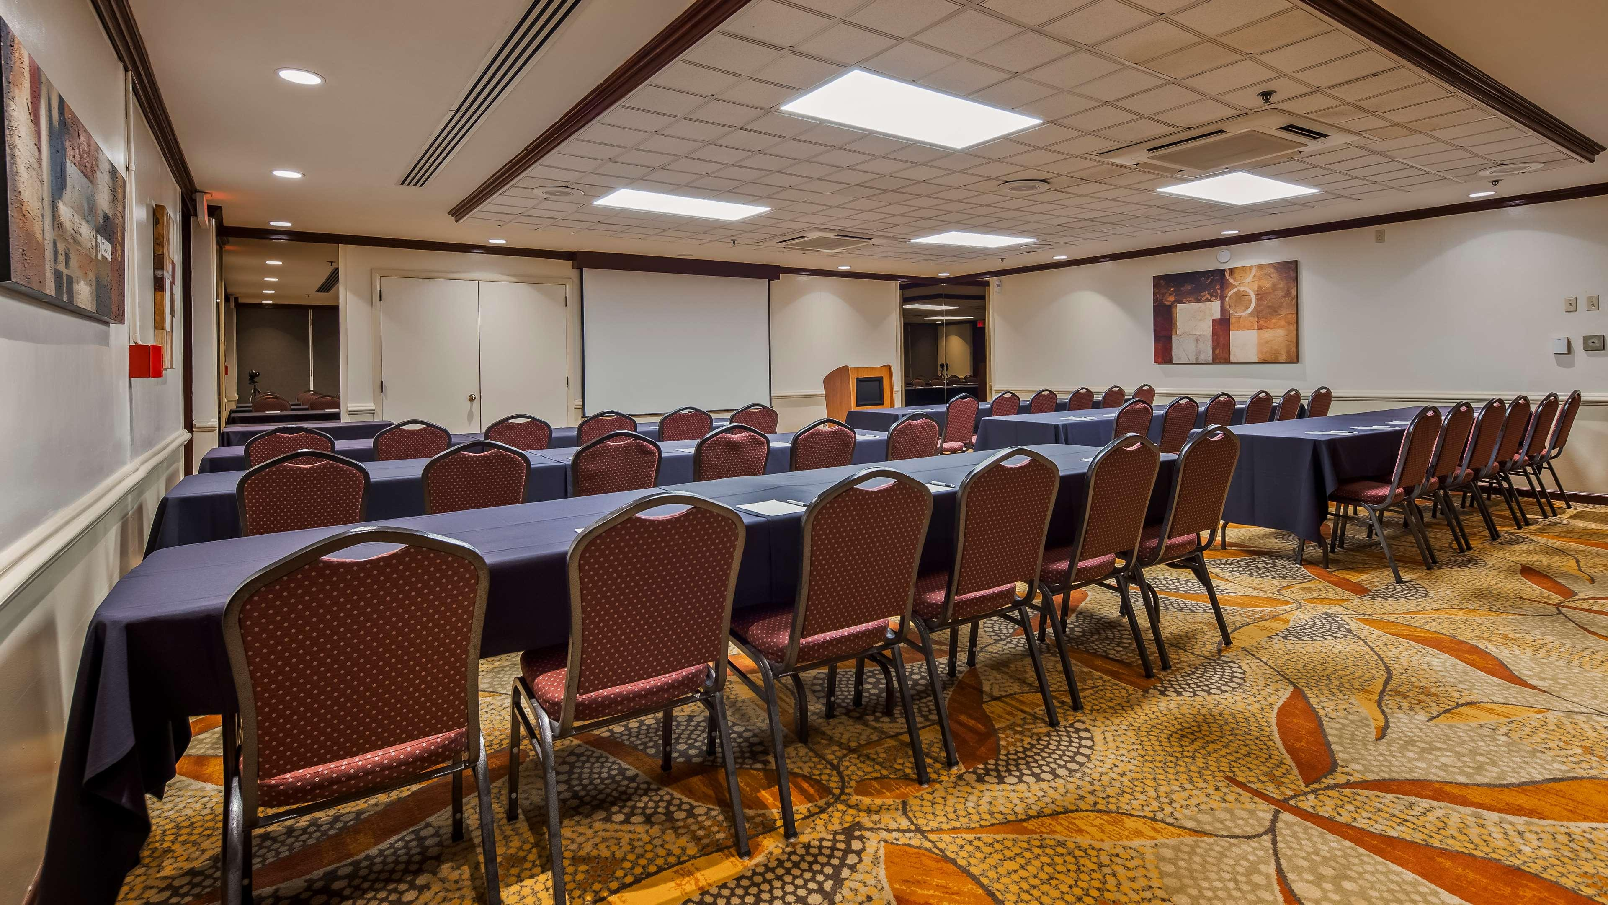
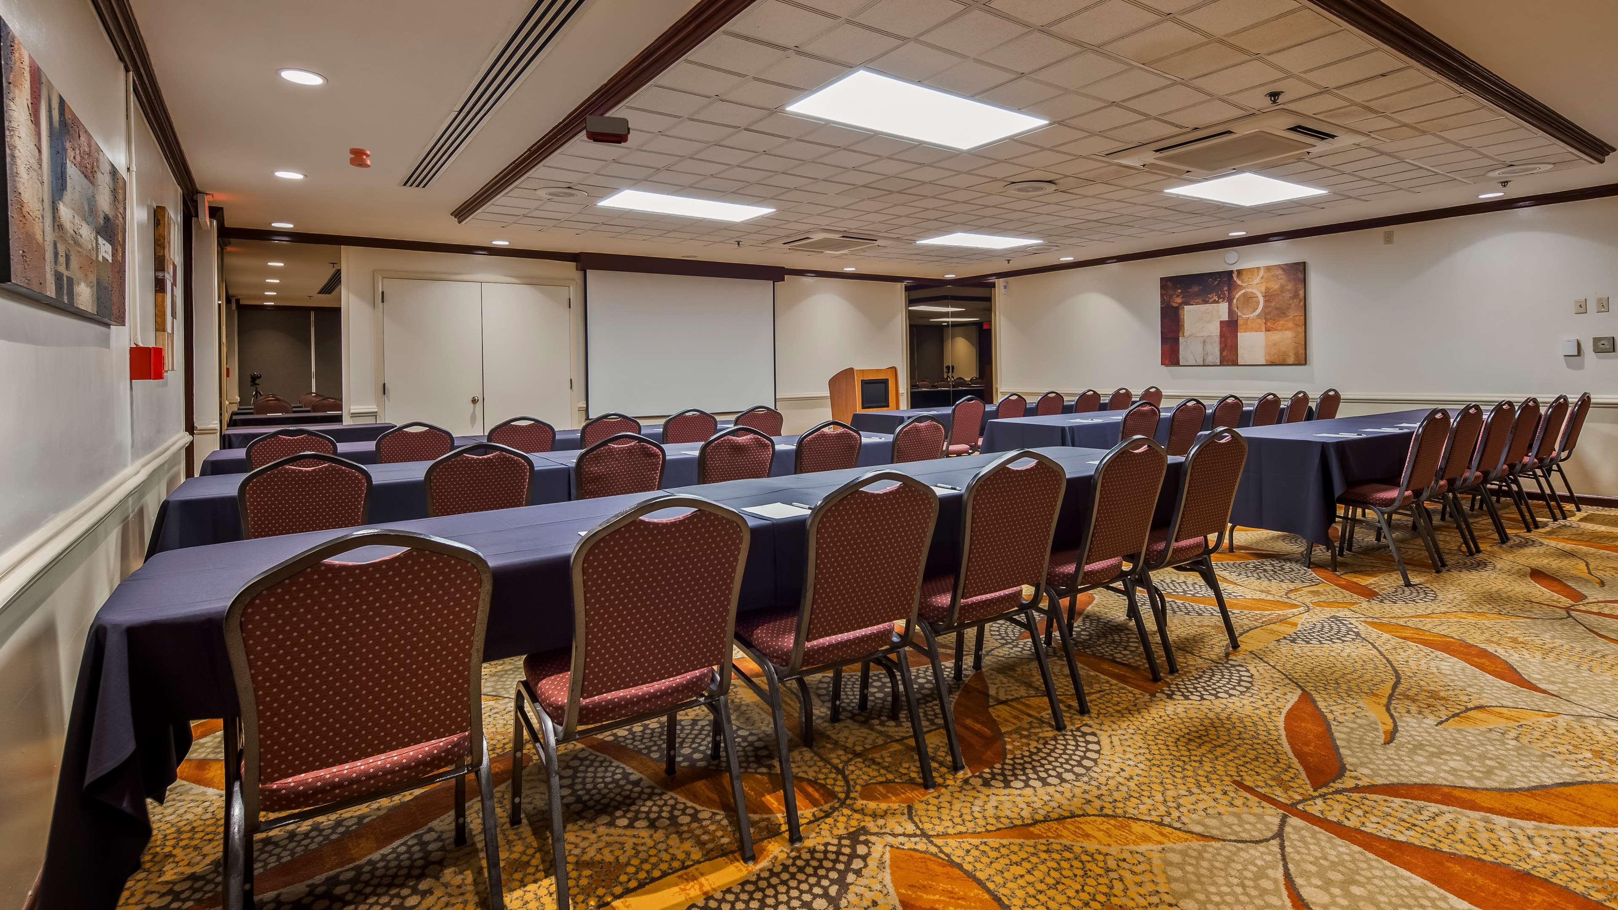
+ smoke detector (360, 158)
+ projector (608, 130)
